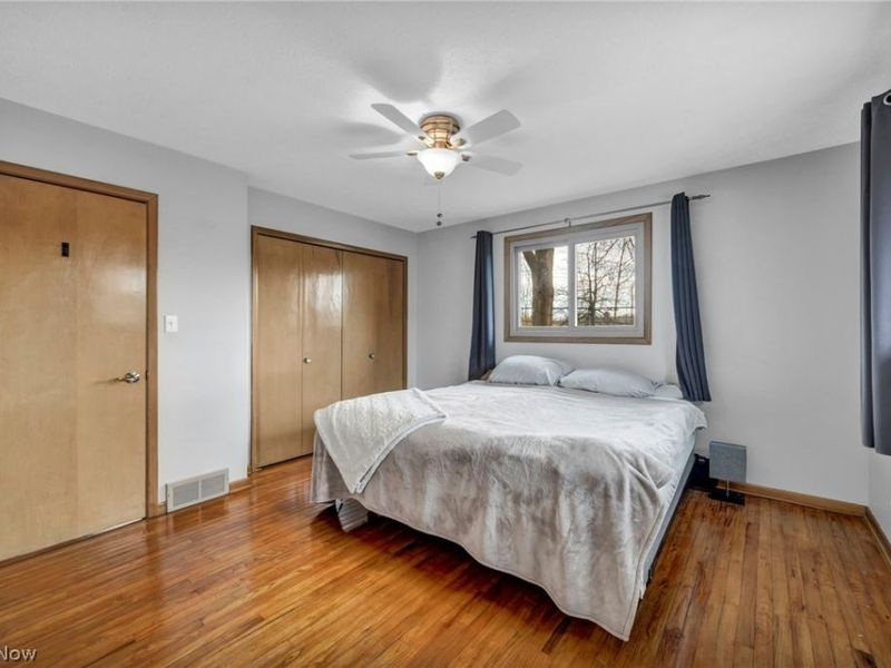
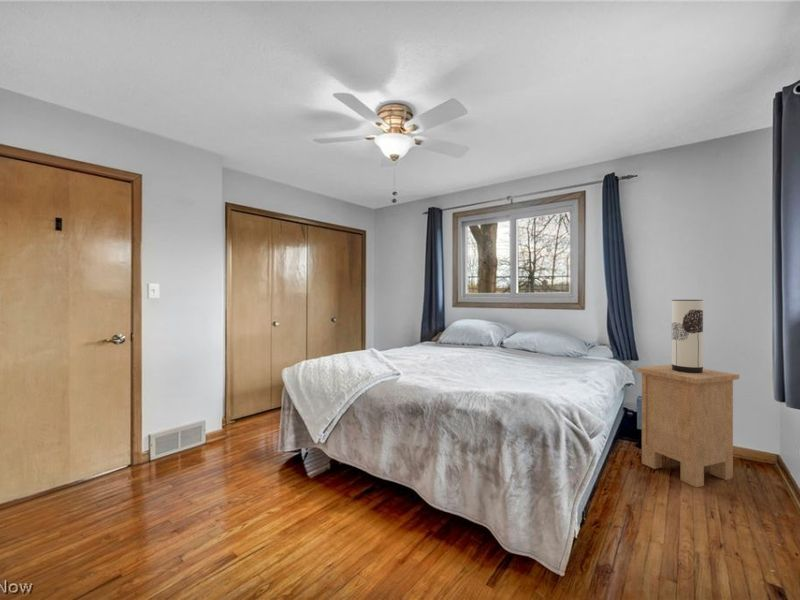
+ nightstand (681, 419)
+ table lamp (687, 335)
